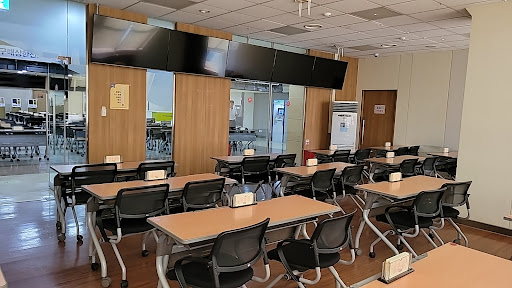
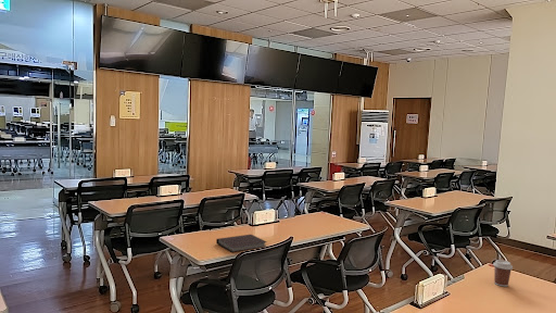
+ notebook (241, 242)
+ coffee cup (502, 273)
